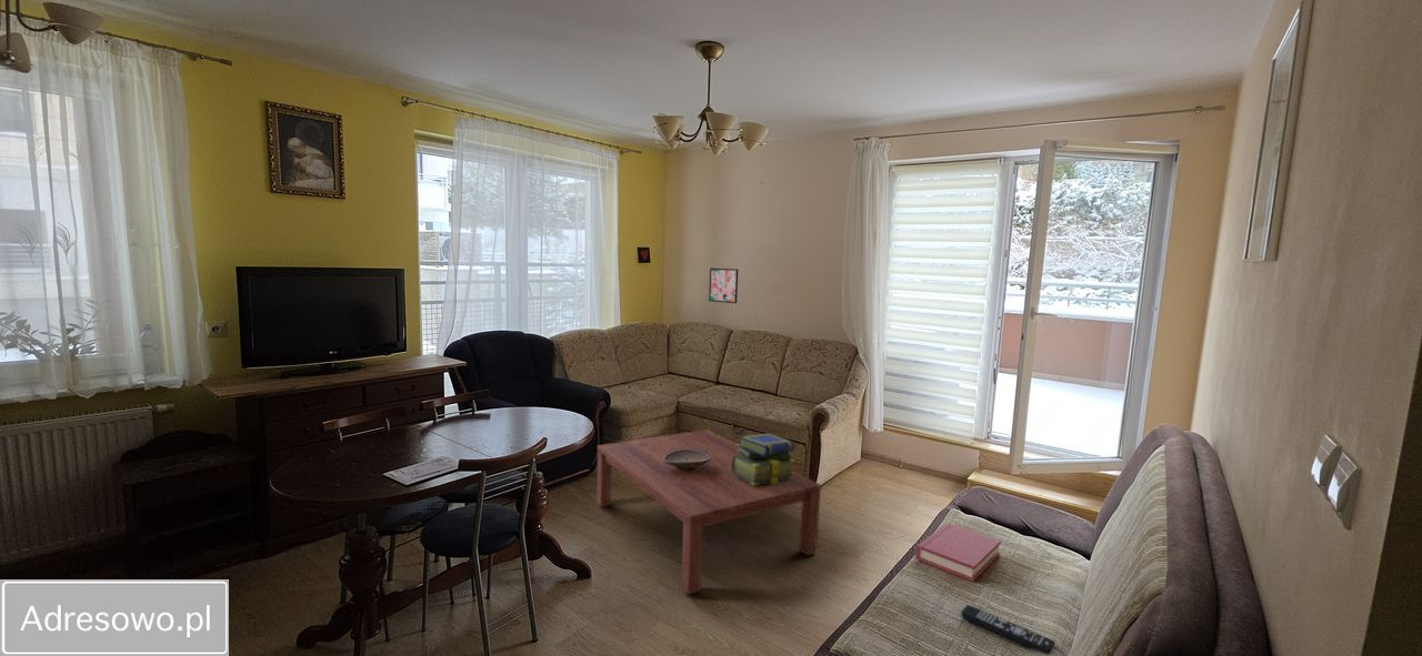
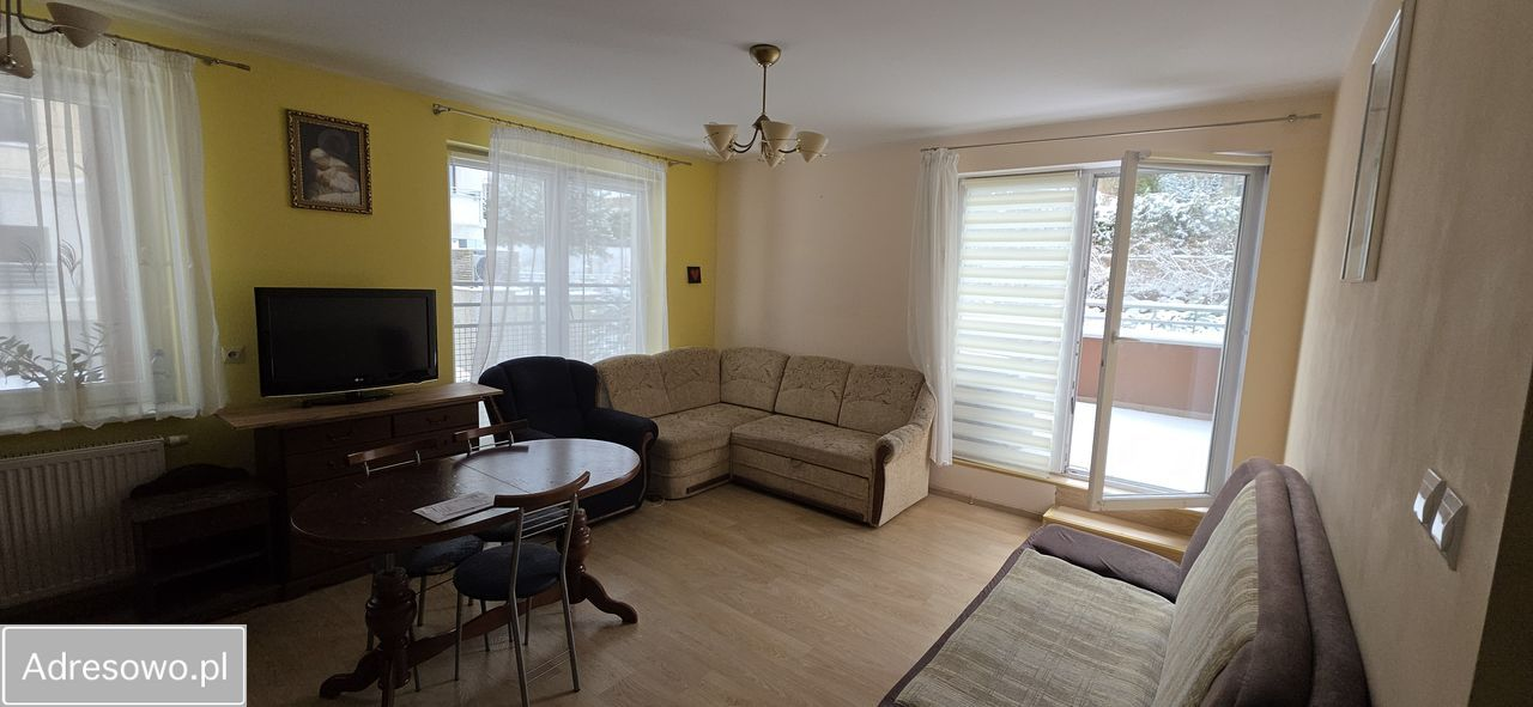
- decorative bowl (687, 461)
- coffee table (699, 495)
- stack of books (763, 456)
- remote control (1005, 628)
- wall art (723, 285)
- hardback book (958, 549)
